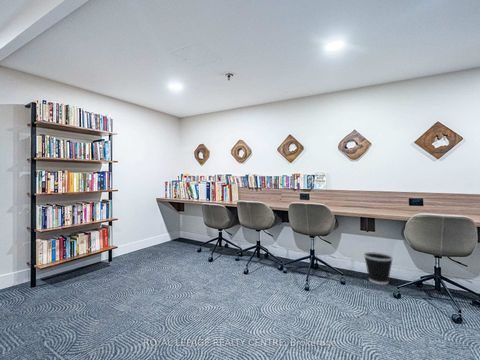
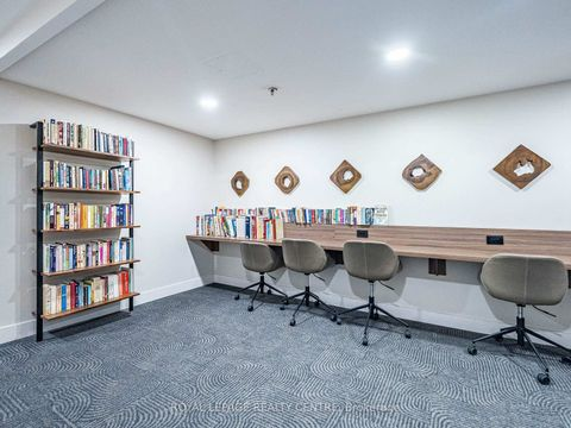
- wastebasket (378, 268)
